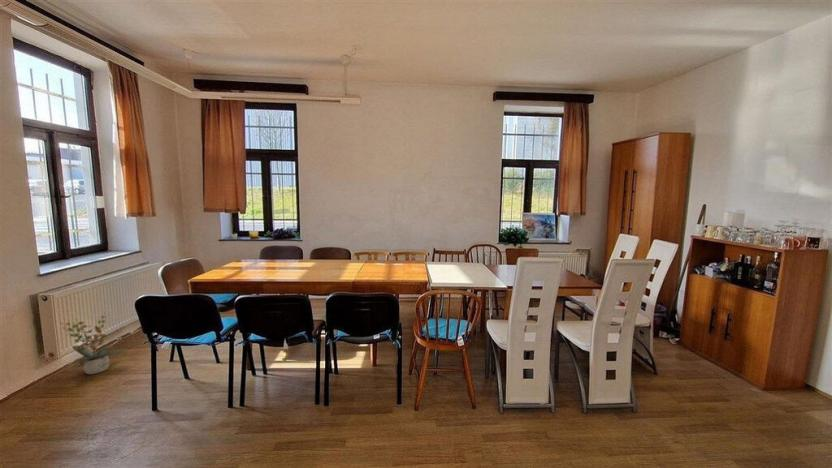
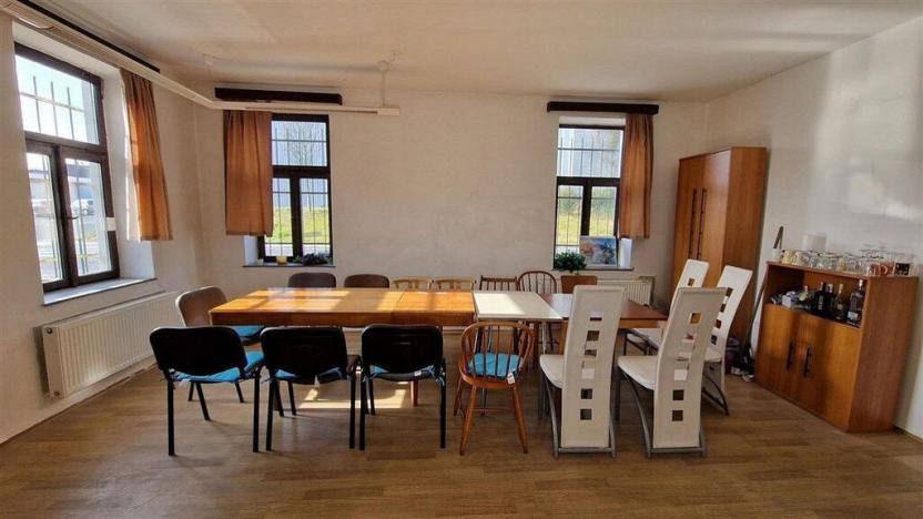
- potted plant (90, 345)
